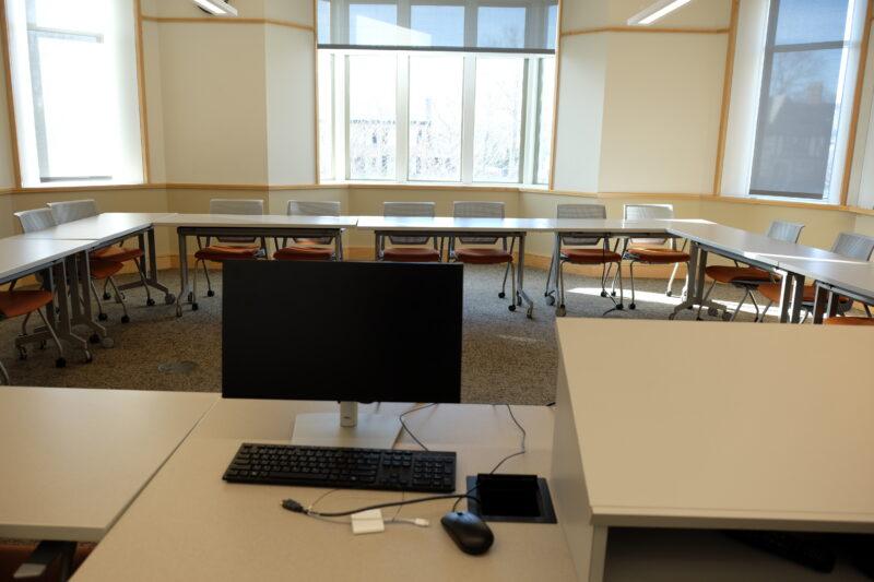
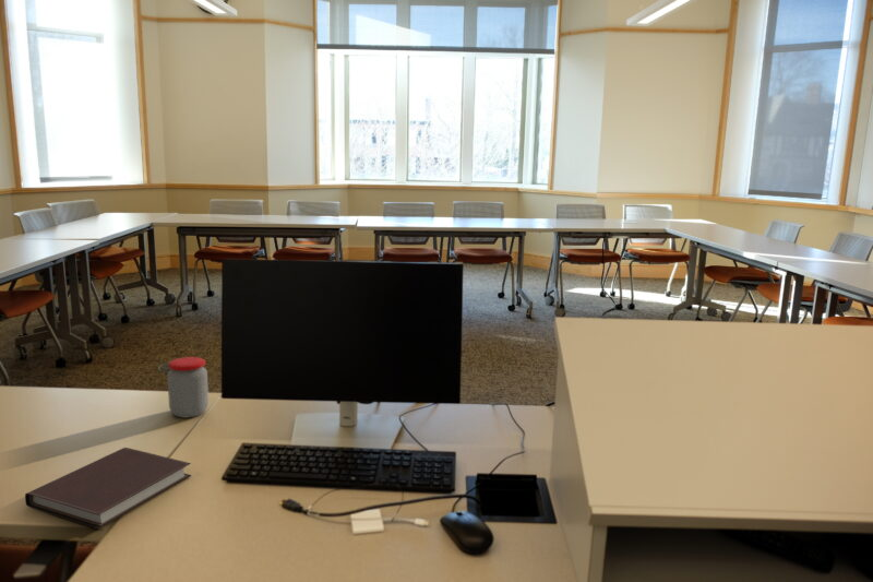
+ notebook (112, 483)
+ jar (188, 387)
